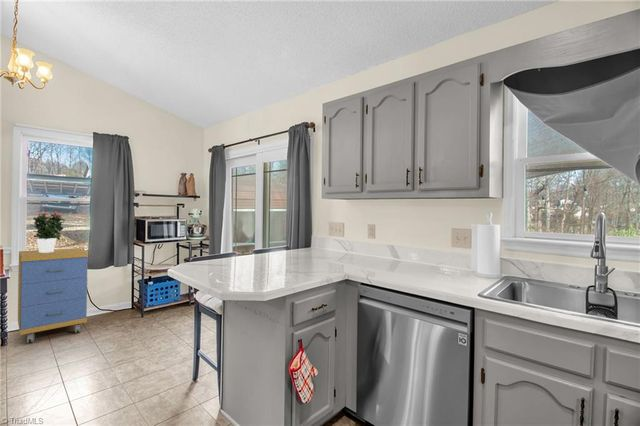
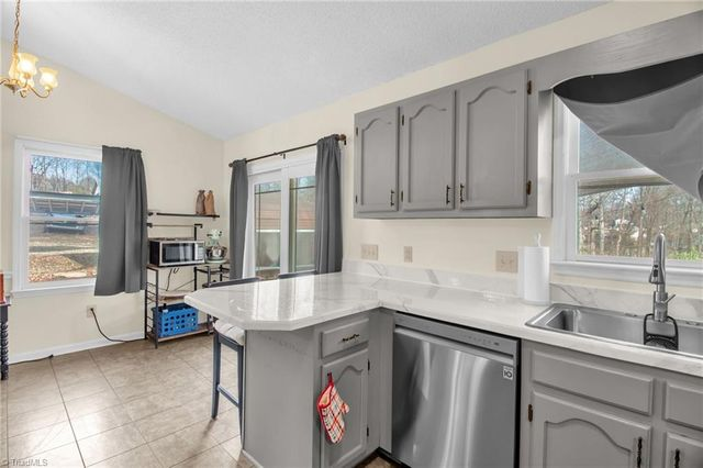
- storage cabinet (52, 291)
- potted flower (47, 231)
